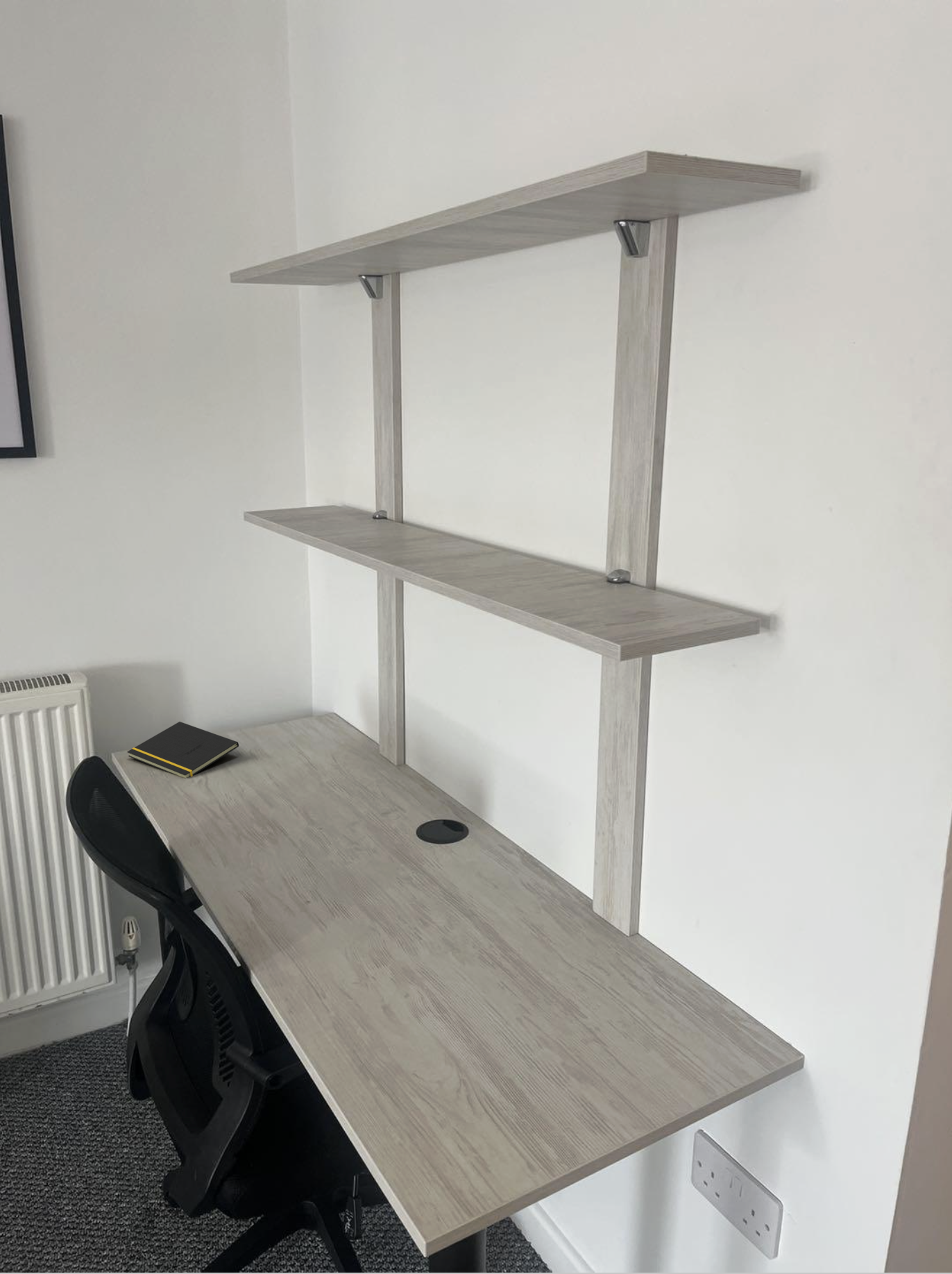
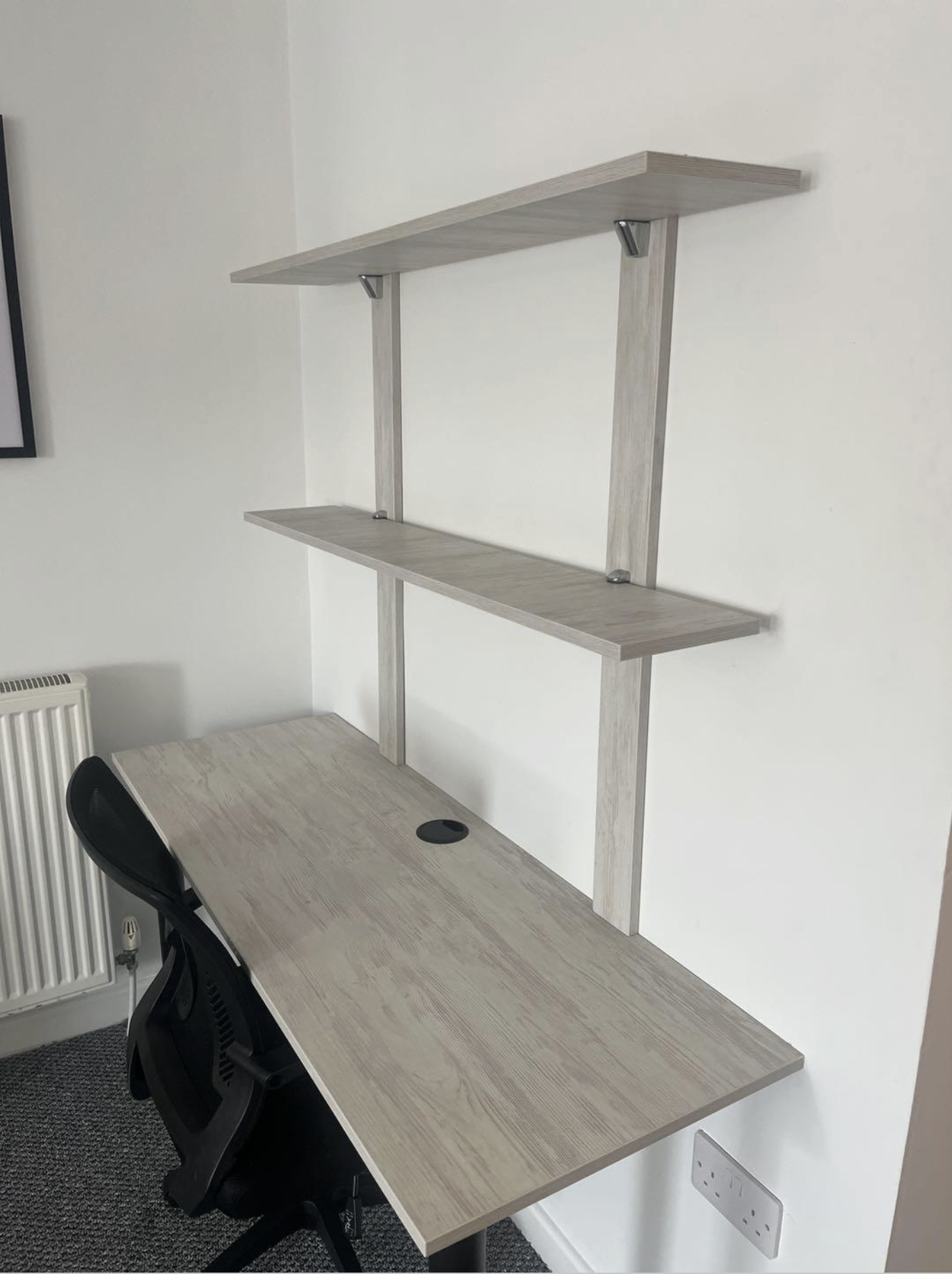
- notepad (182, 749)
